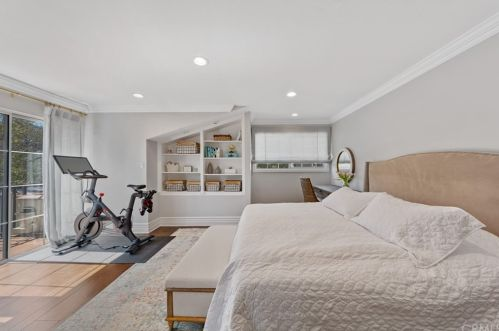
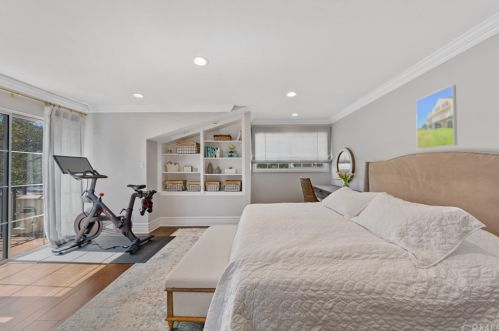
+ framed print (434, 120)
